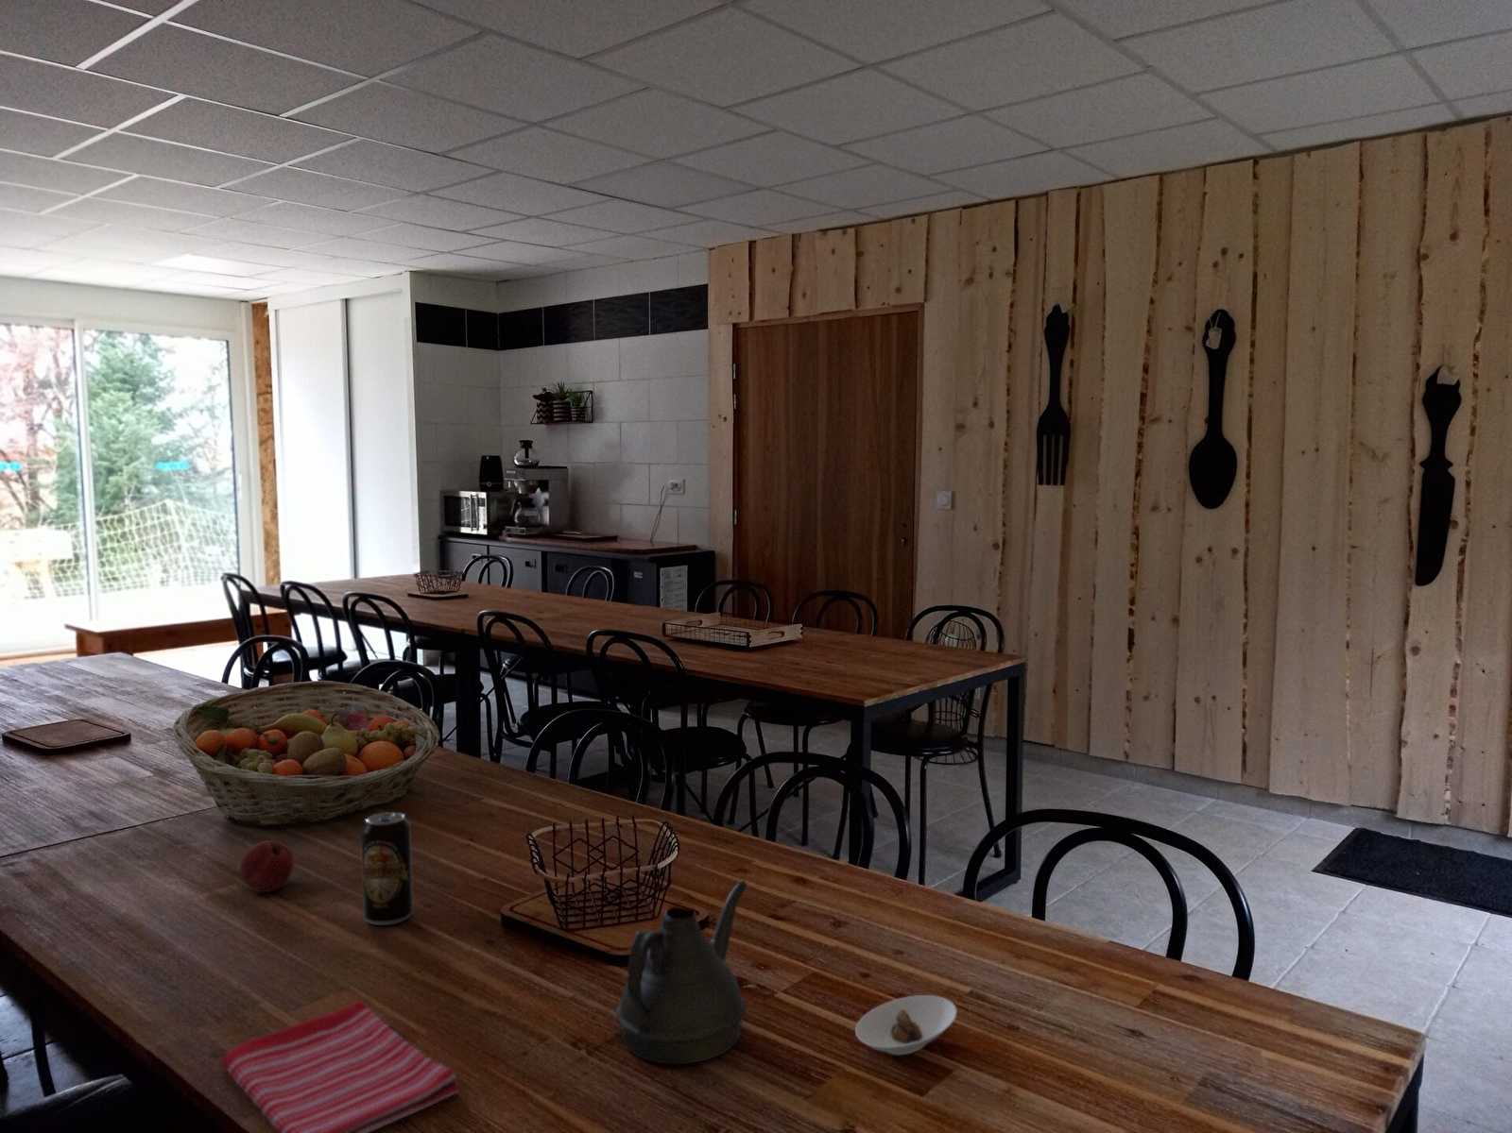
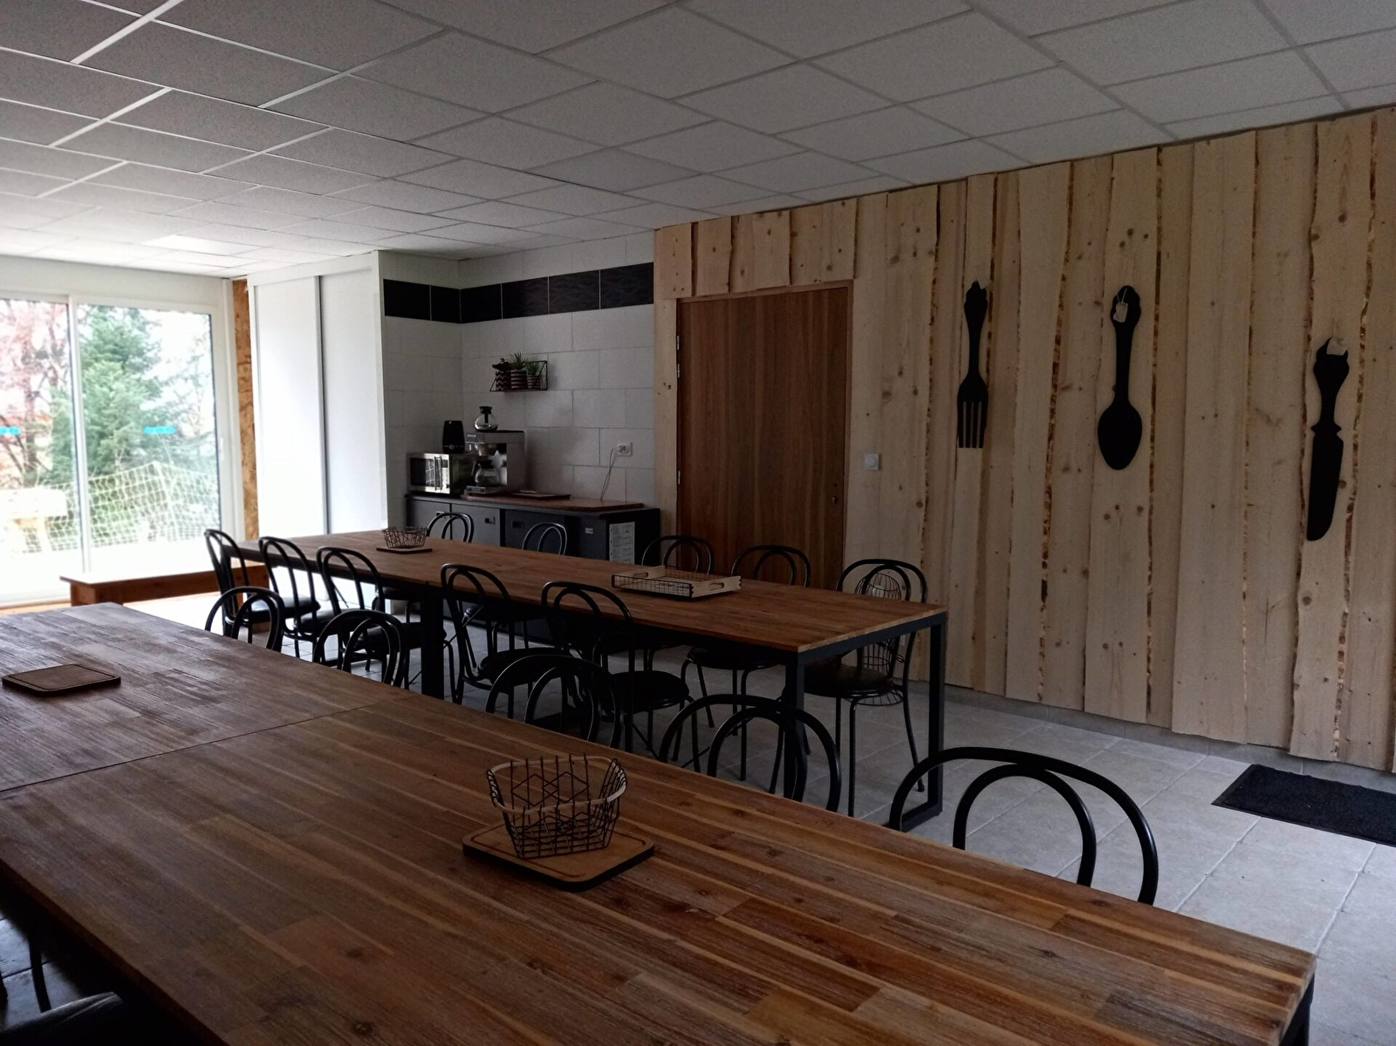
- apple (265, 865)
- fruit basket (313, 747)
- dish towel (337, 1069)
- teapot (695, 963)
- saucer (906, 1028)
- beverage can (387, 868)
